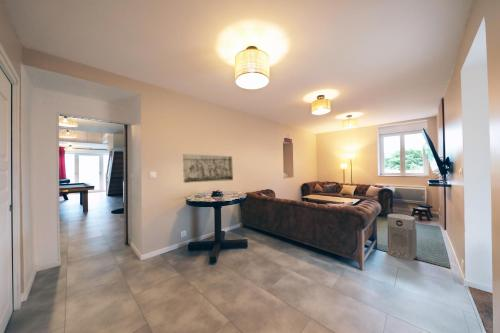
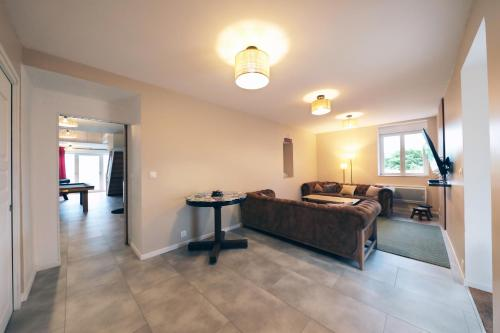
- air purifier (401, 234)
- relief sculpture (210, 168)
